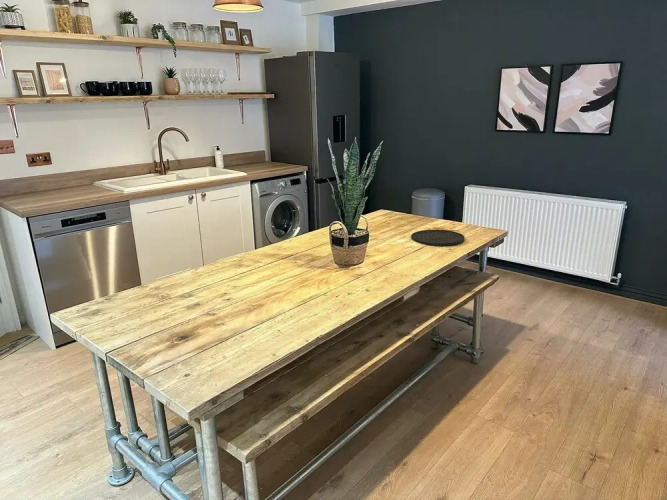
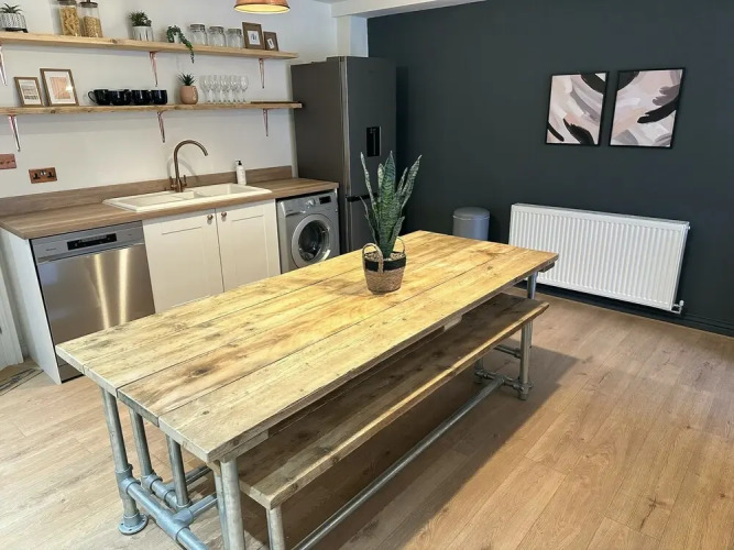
- plate (437, 237)
